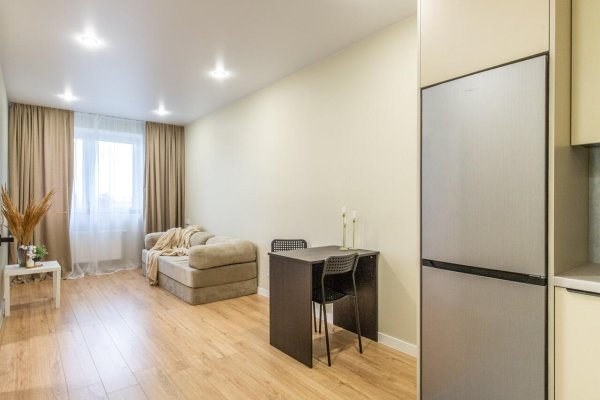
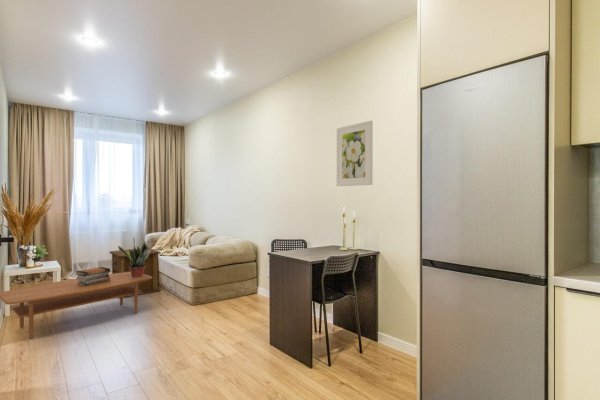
+ side table (130, 271)
+ potted plant (135, 257)
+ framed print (353, 155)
+ coffee table (82, 302)
+ book stack (93, 276)
